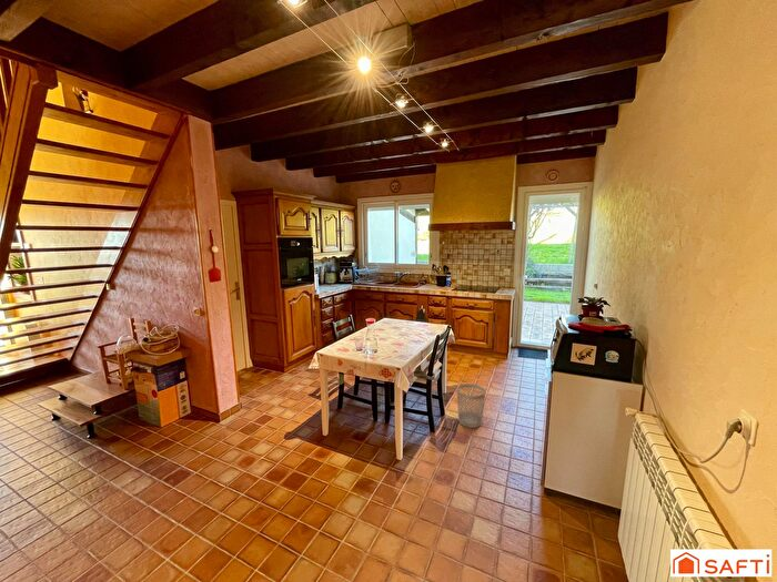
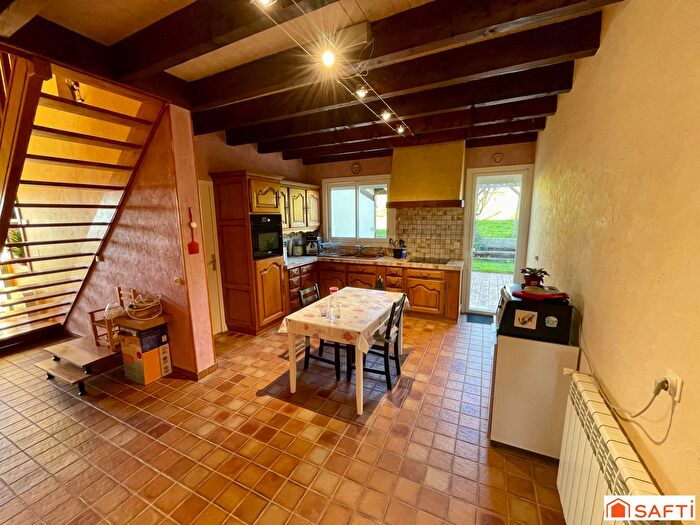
- wastebasket (471, 405)
